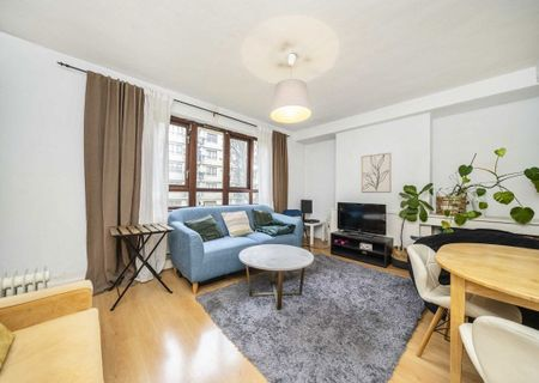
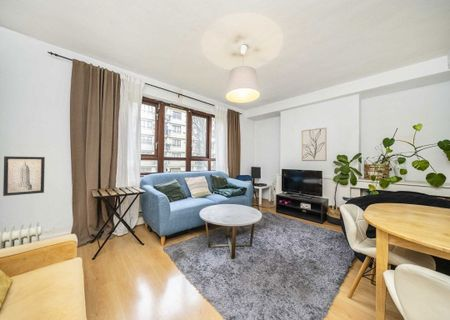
+ wall art (25, 175)
